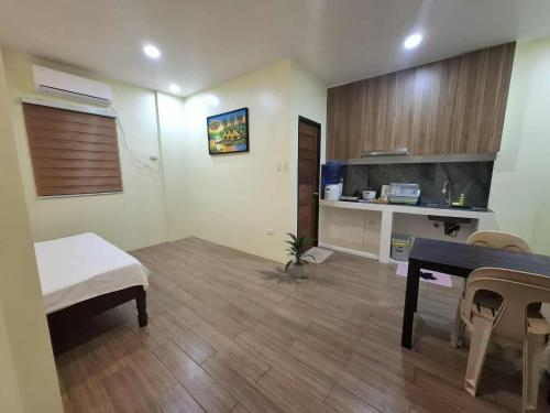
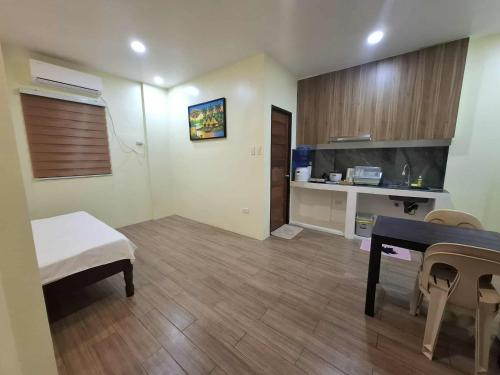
- indoor plant (297, 253)
